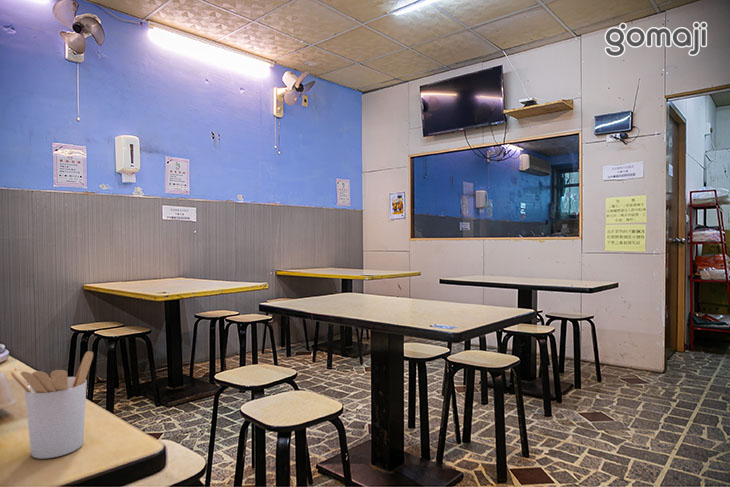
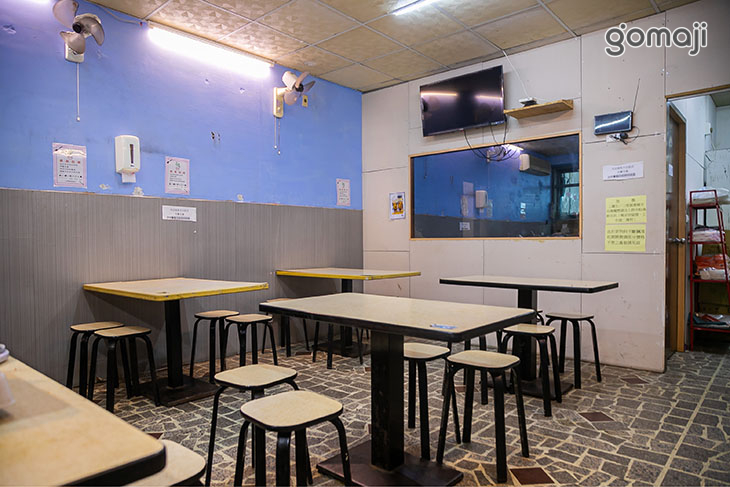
- utensil holder (53, 405)
